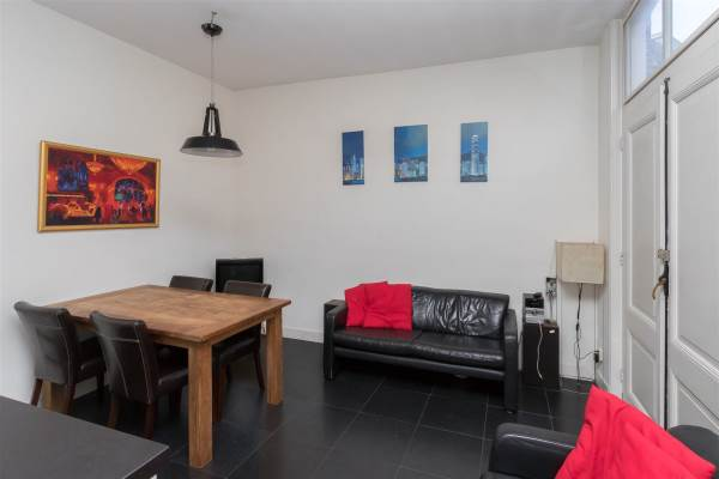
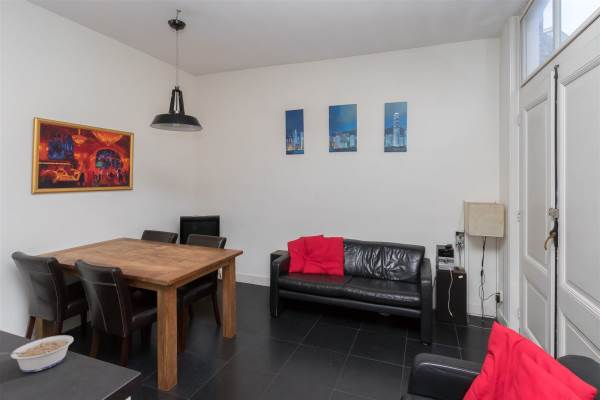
+ legume (41, 353)
